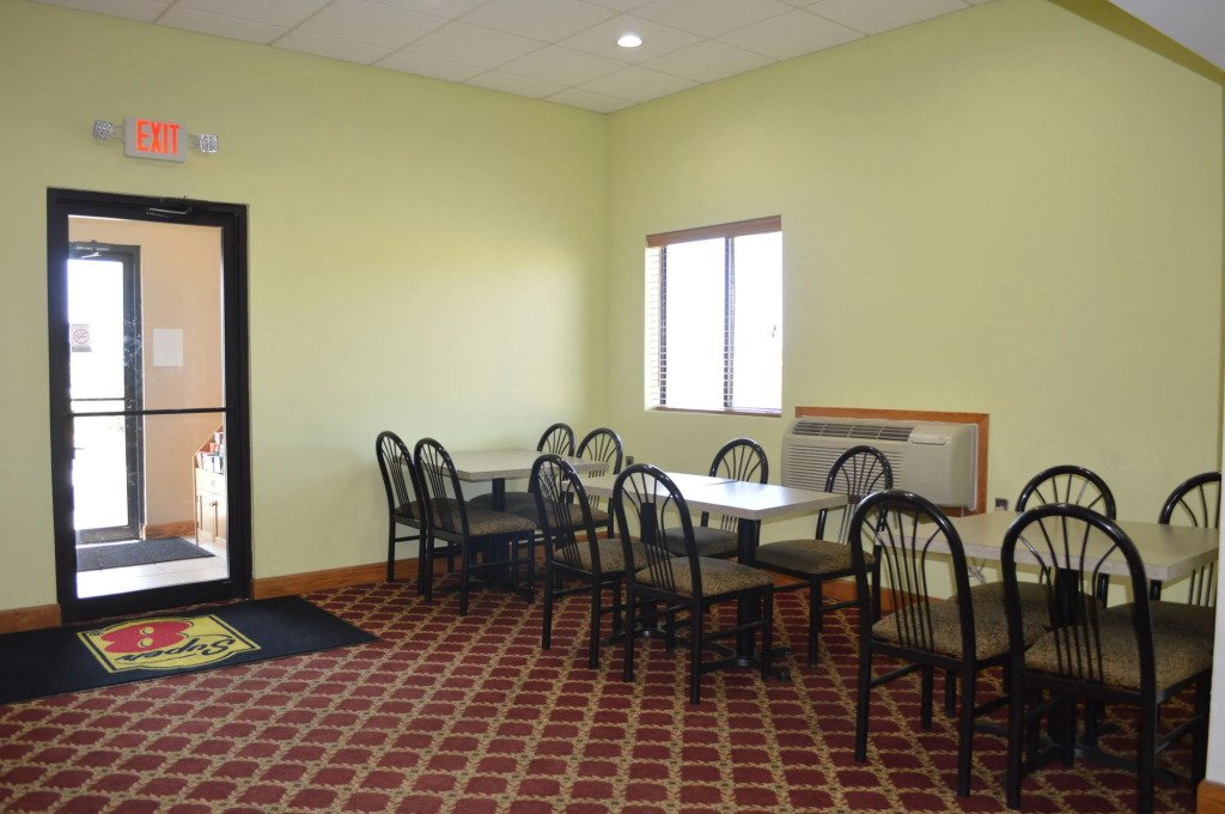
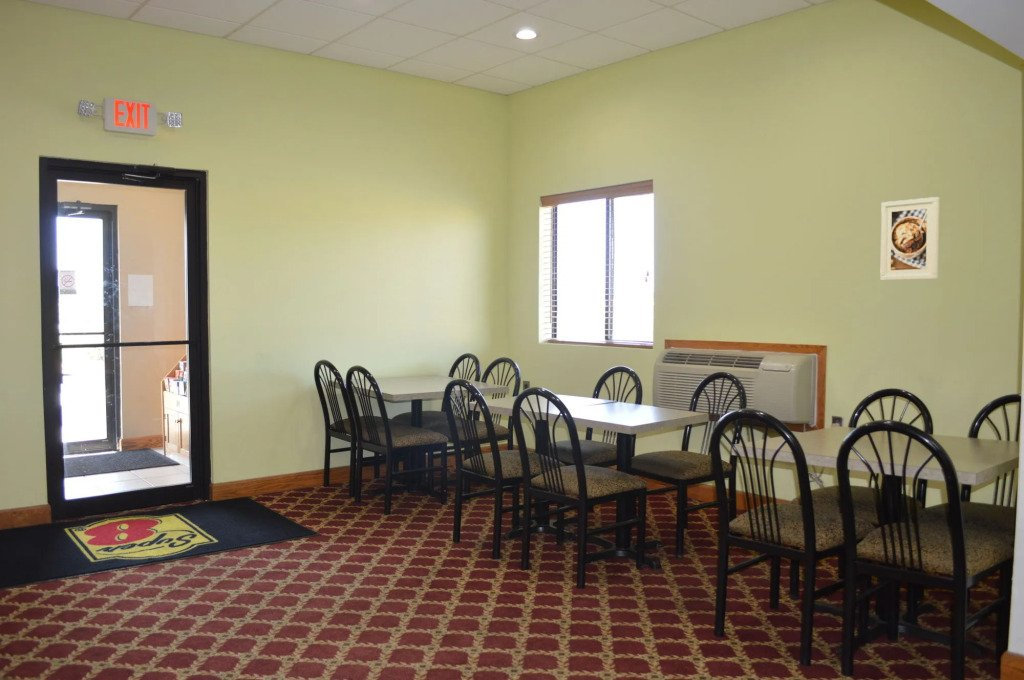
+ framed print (909, 239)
